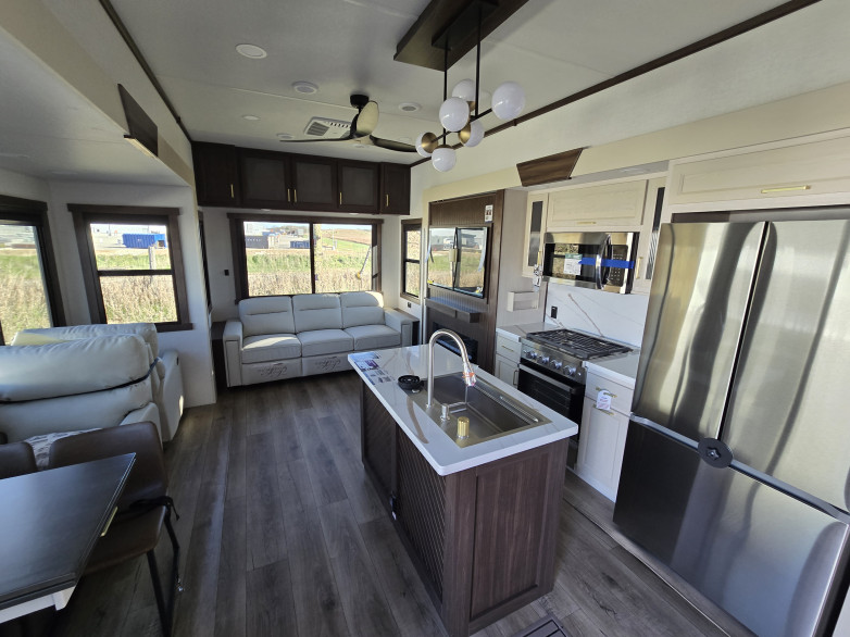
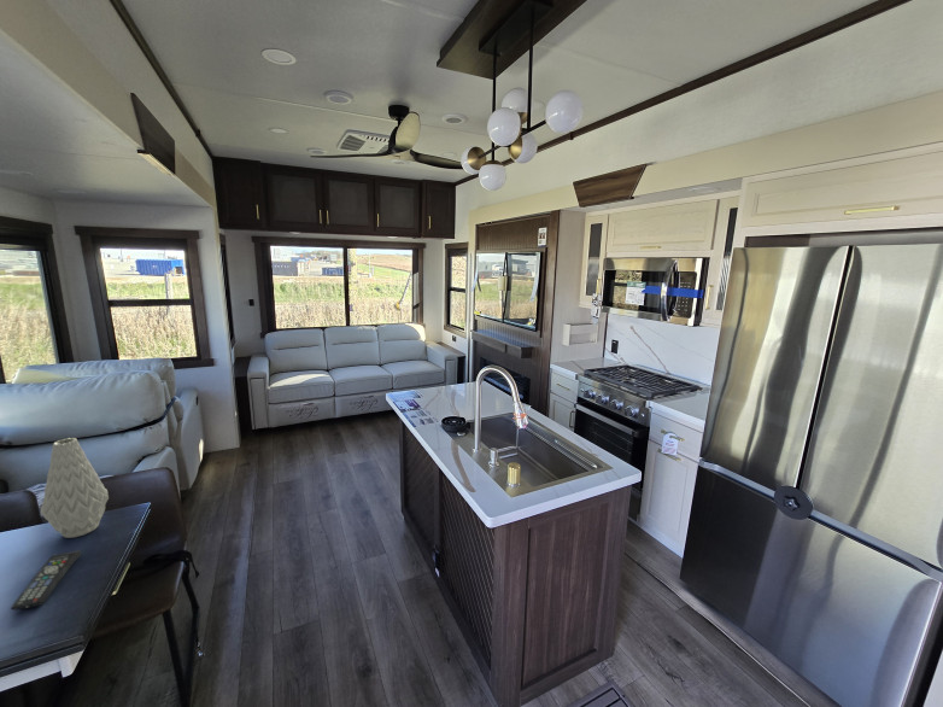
+ vase (72, 486)
+ remote control (49, 577)
